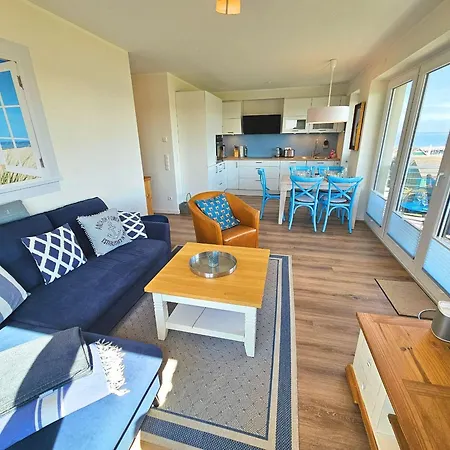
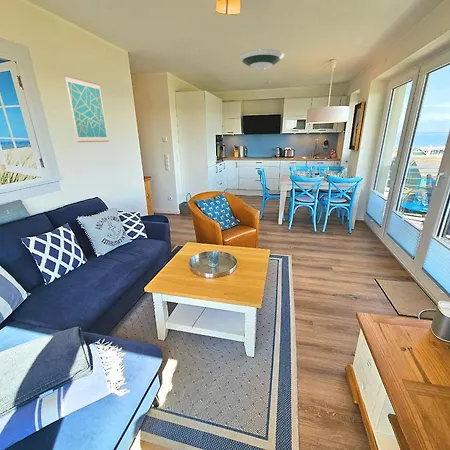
+ wall art (89, 112)
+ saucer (261, 63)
